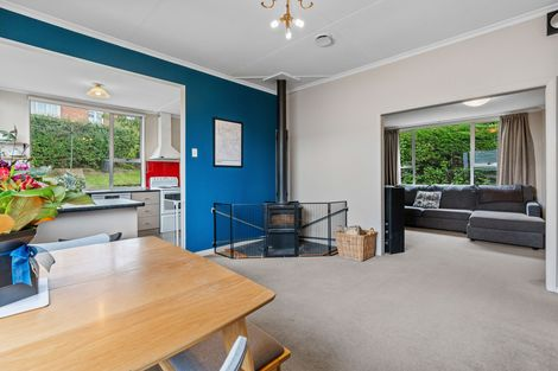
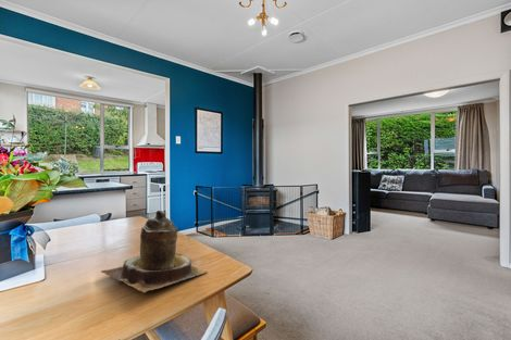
+ teapot (155, 243)
